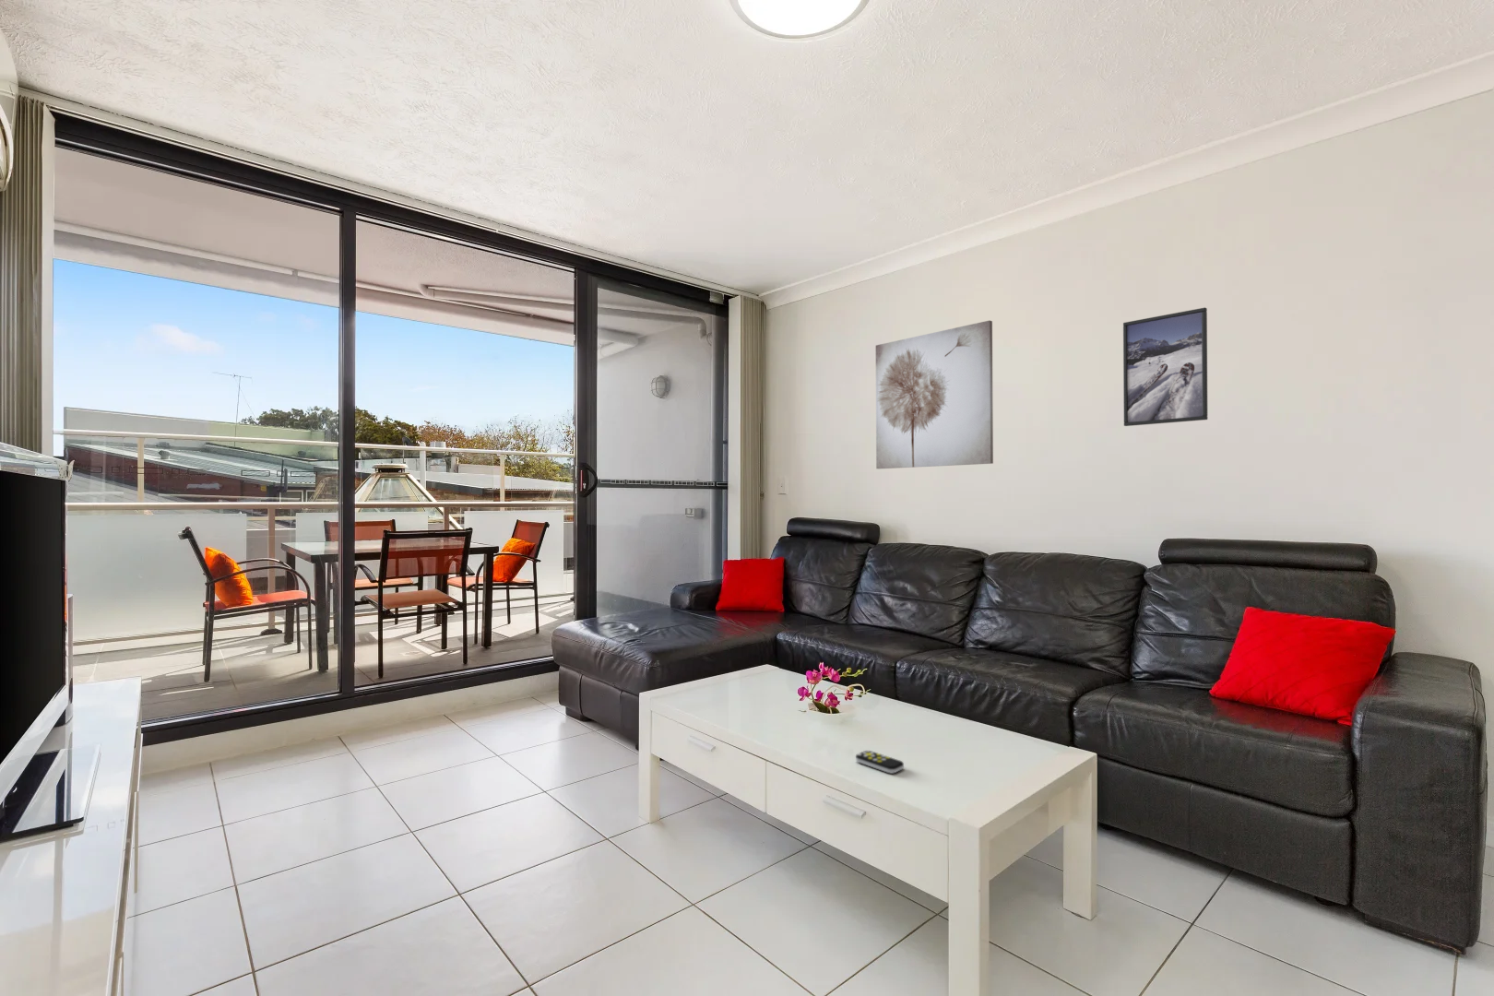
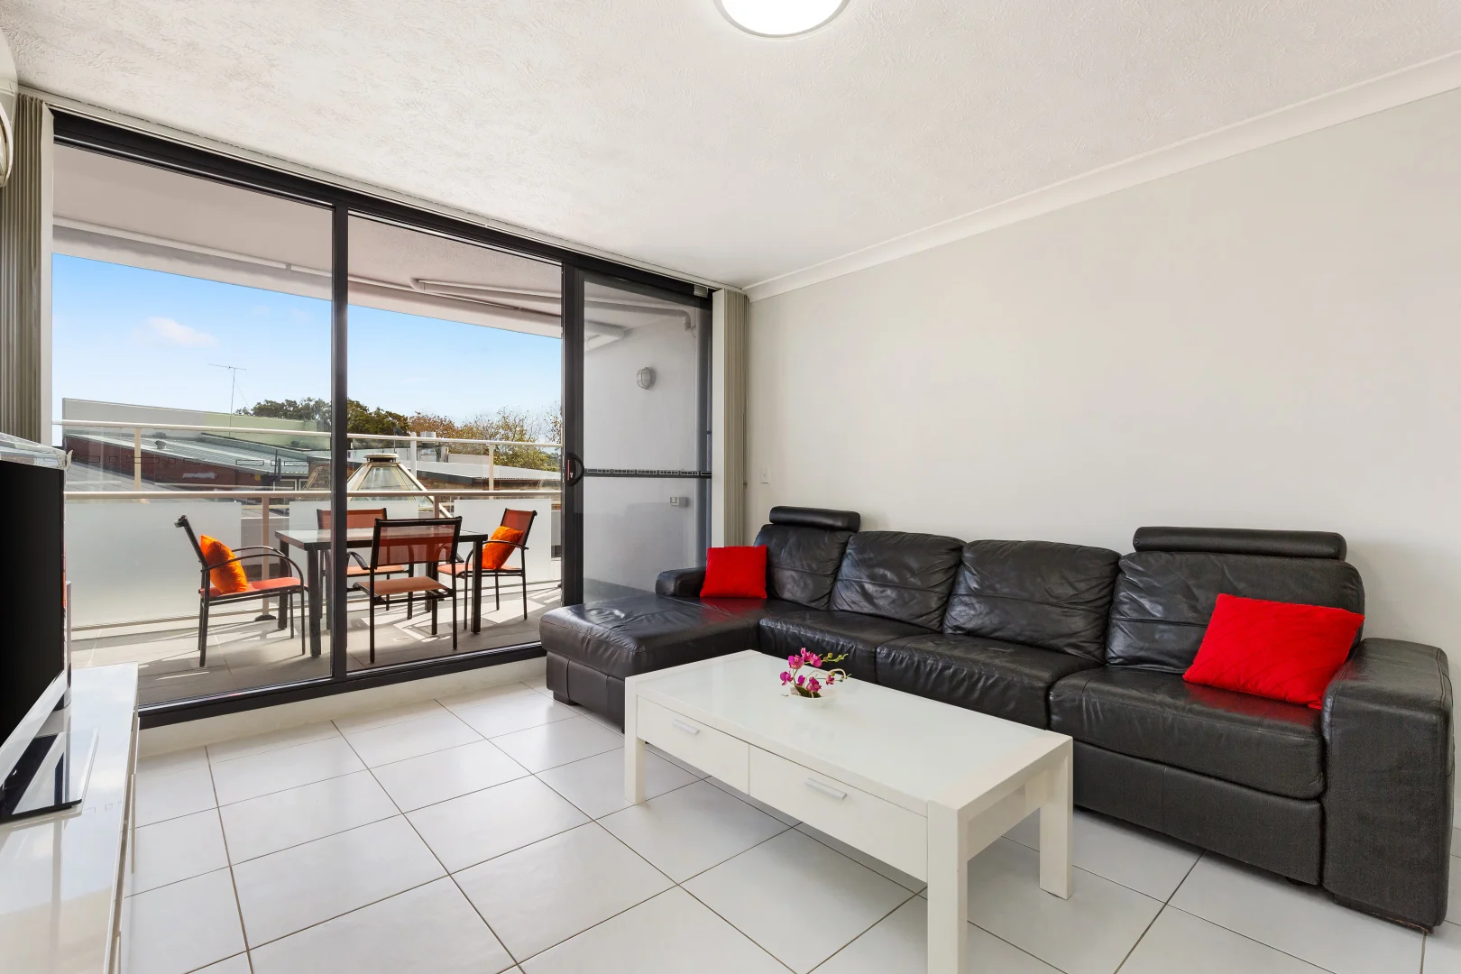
- remote control (879, 760)
- wall art (929, 399)
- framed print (1163, 369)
